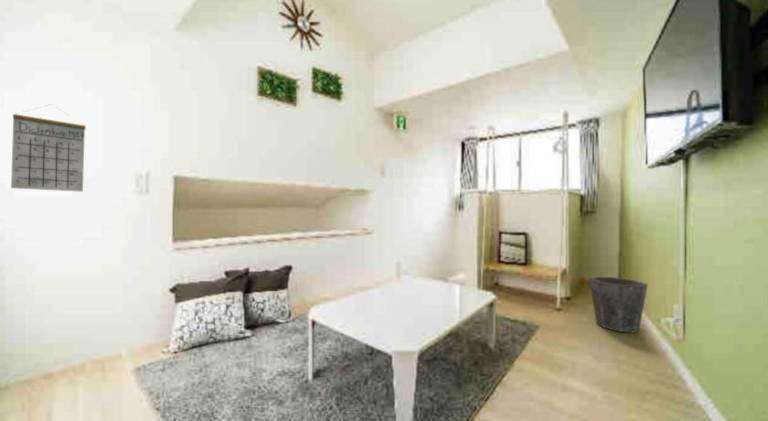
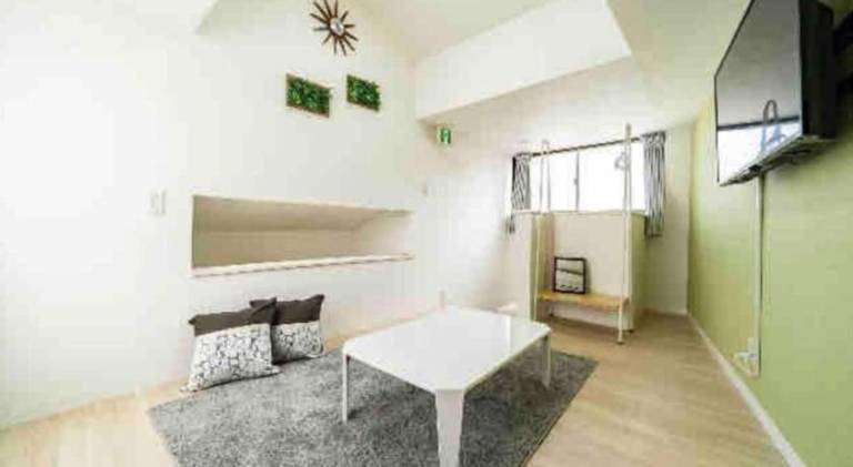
- waste bin (617, 303)
- calendar (50, 146)
